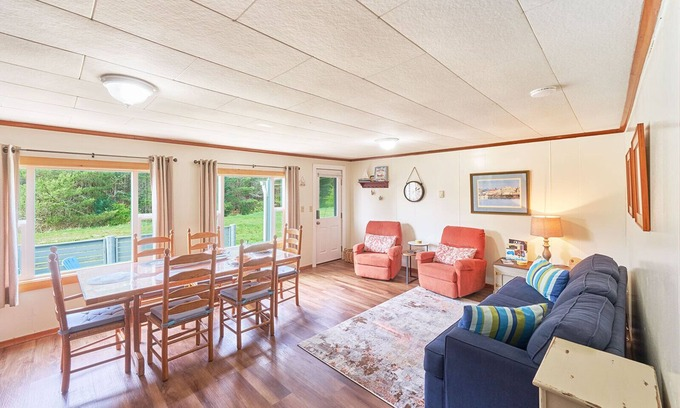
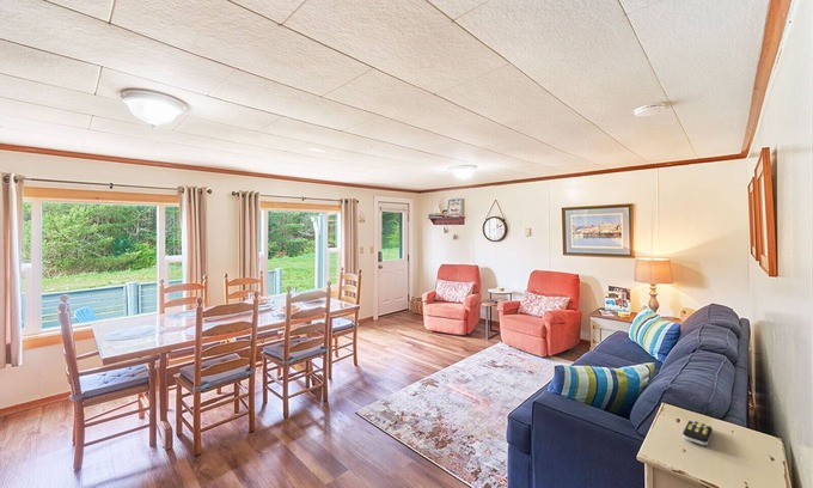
+ remote control (697, 432)
